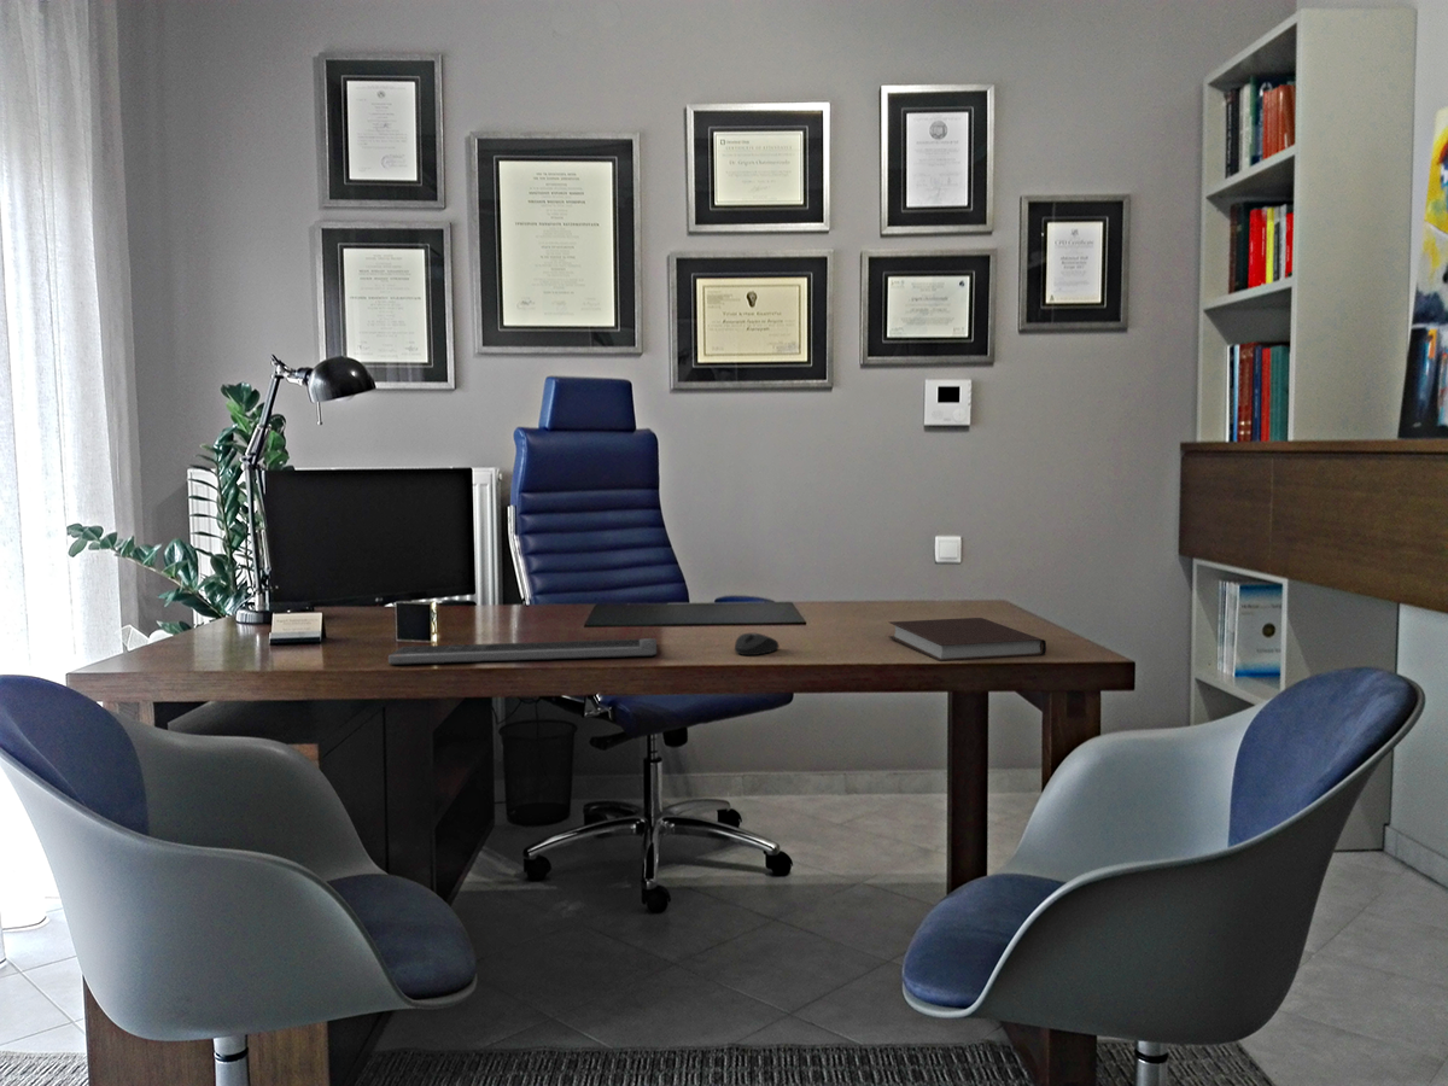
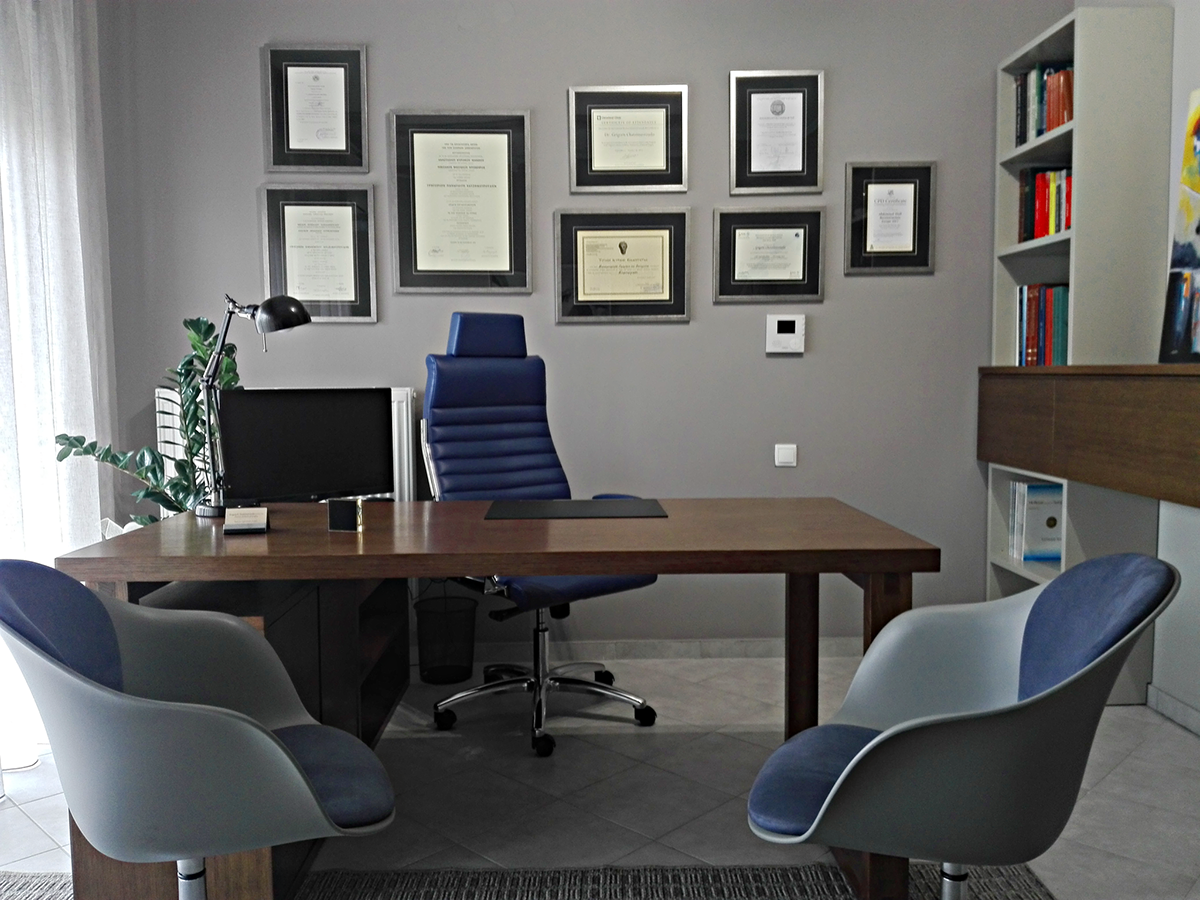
- mouse (757, 642)
- computer keyboard (526, 644)
- notebook (963, 637)
